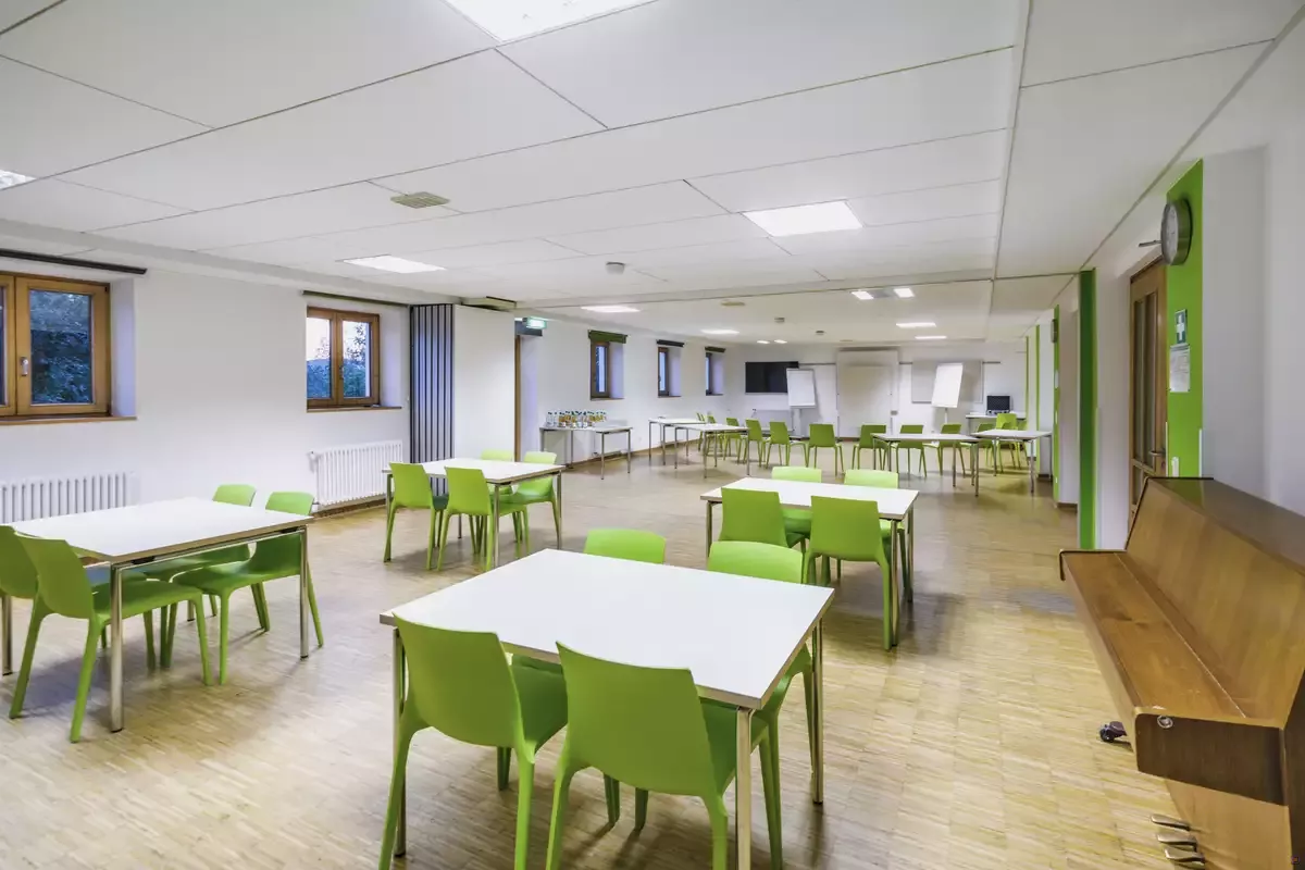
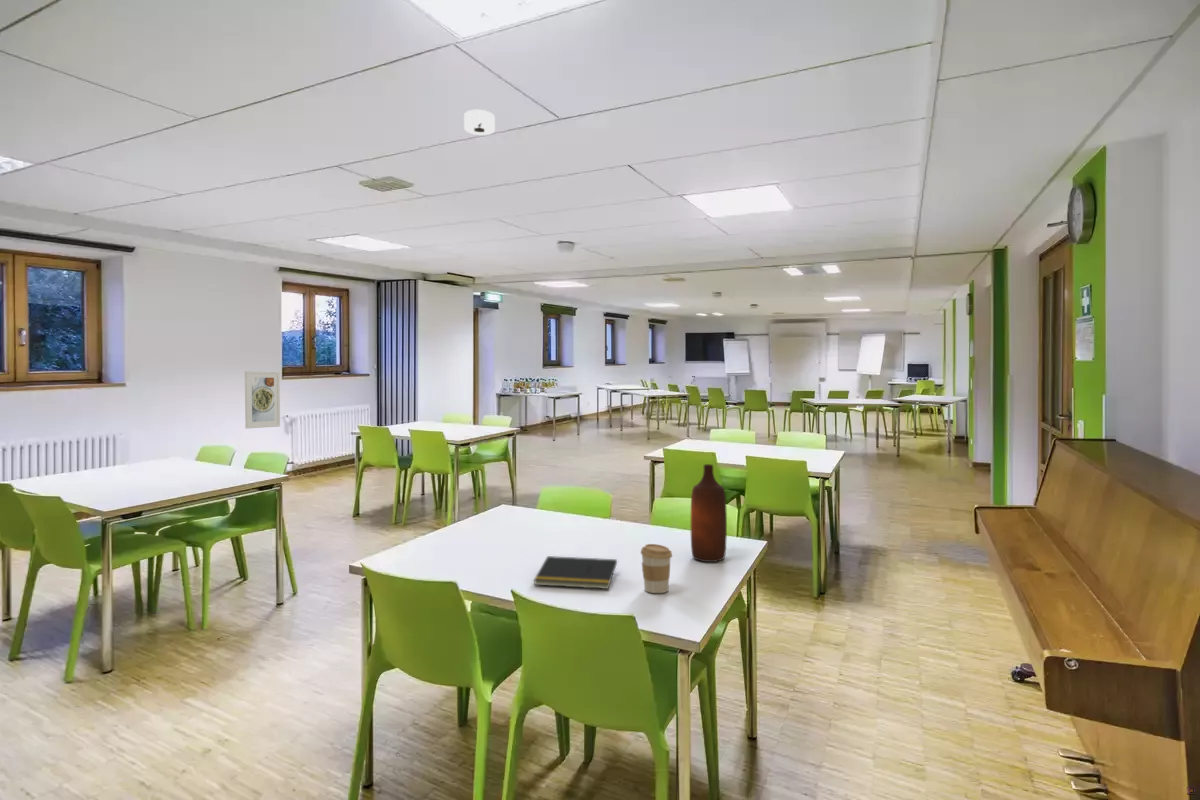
+ coffee cup (656, 567)
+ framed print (262, 399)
+ bottle (708, 511)
+ notepad (576, 571)
+ smoke detector (479, 123)
